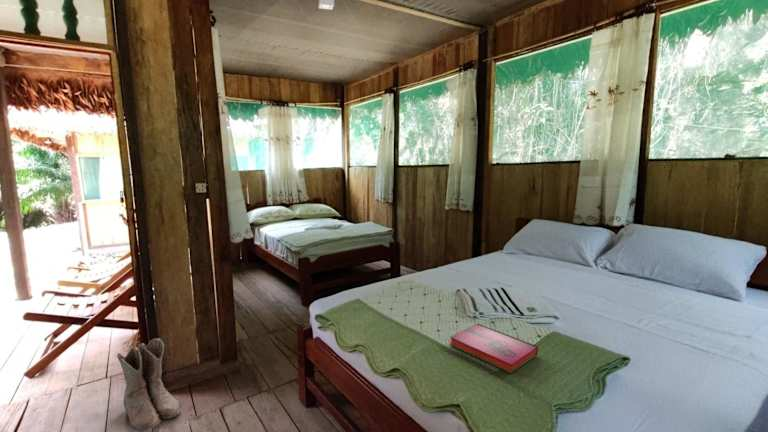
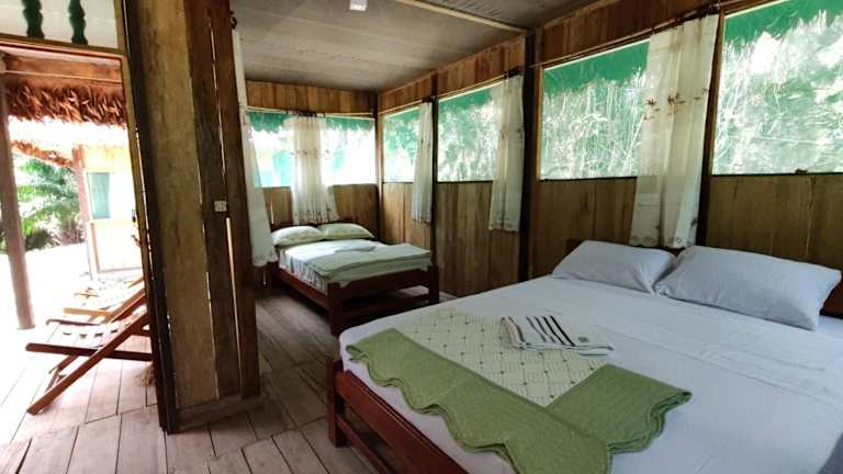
- boots (149, 380)
- hardback book (492, 345)
